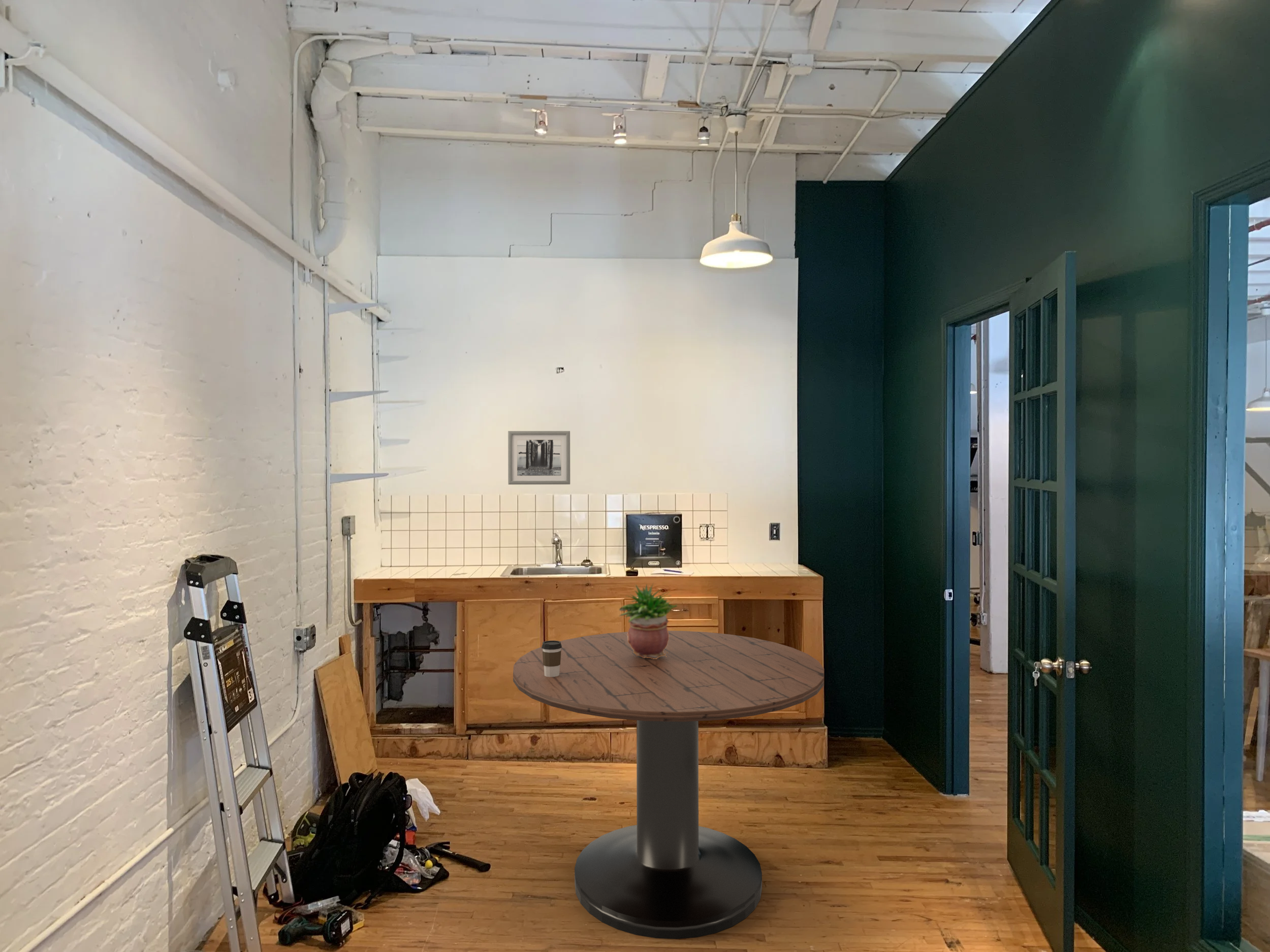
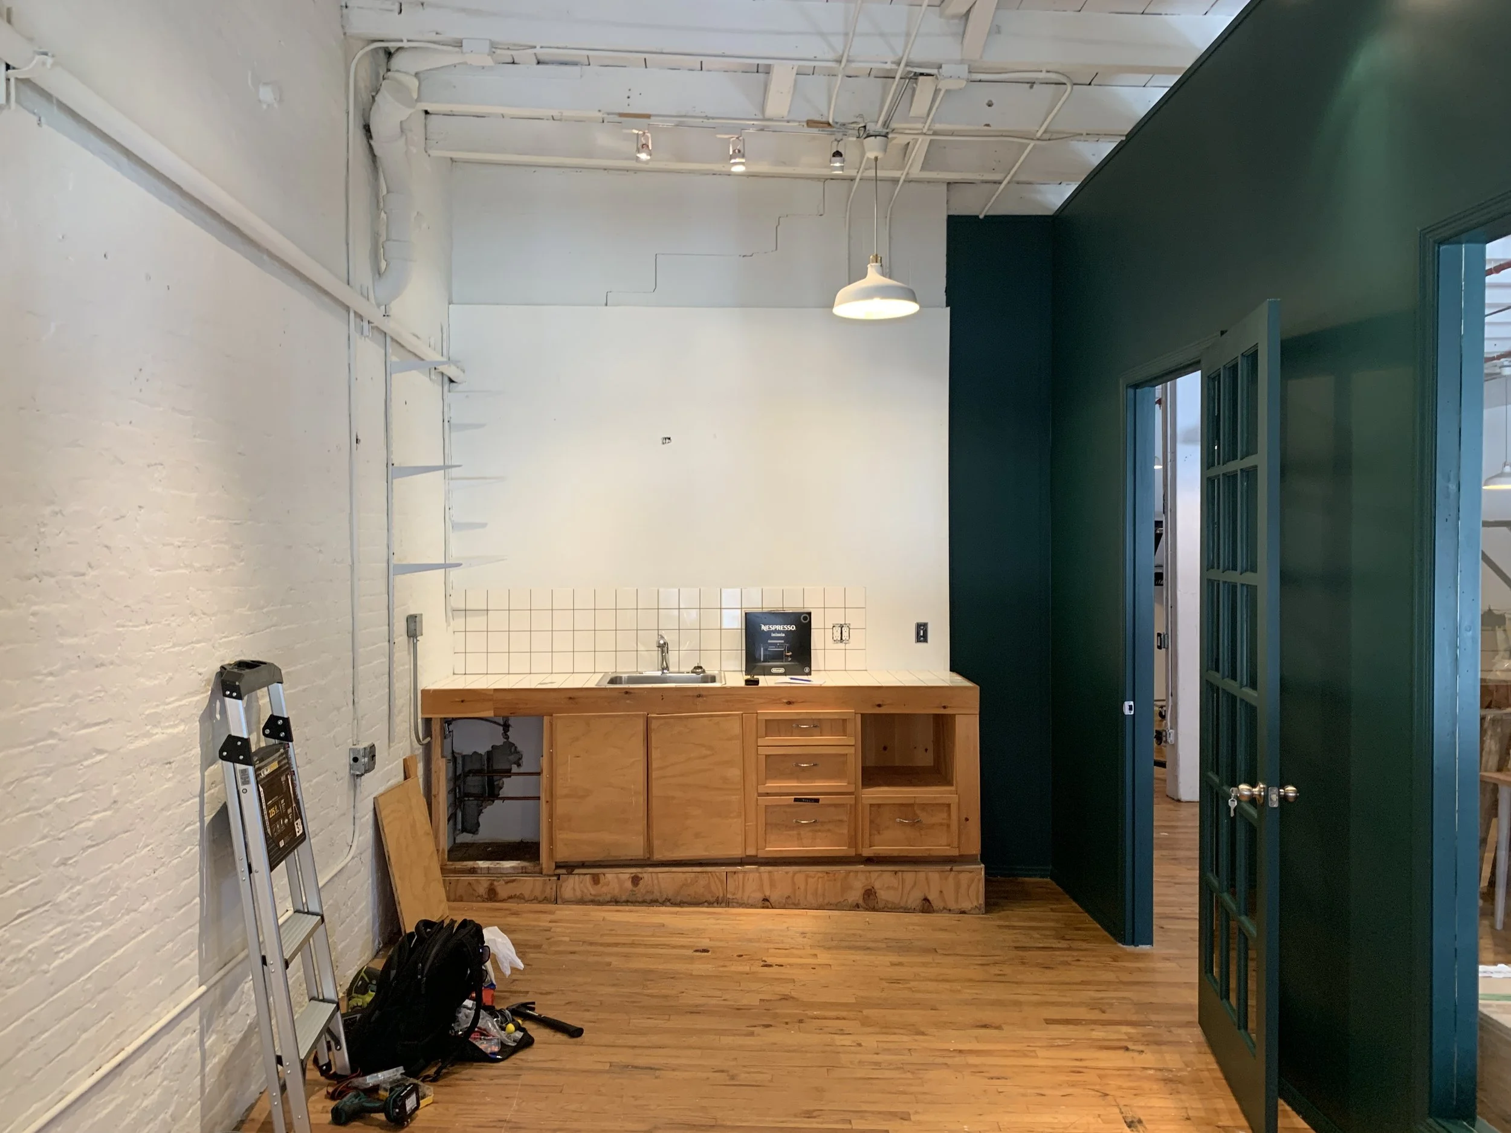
- potted plant (649, 619)
- dining table (668, 772)
- wall art (539, 457)
- coffee cup (552, 658)
